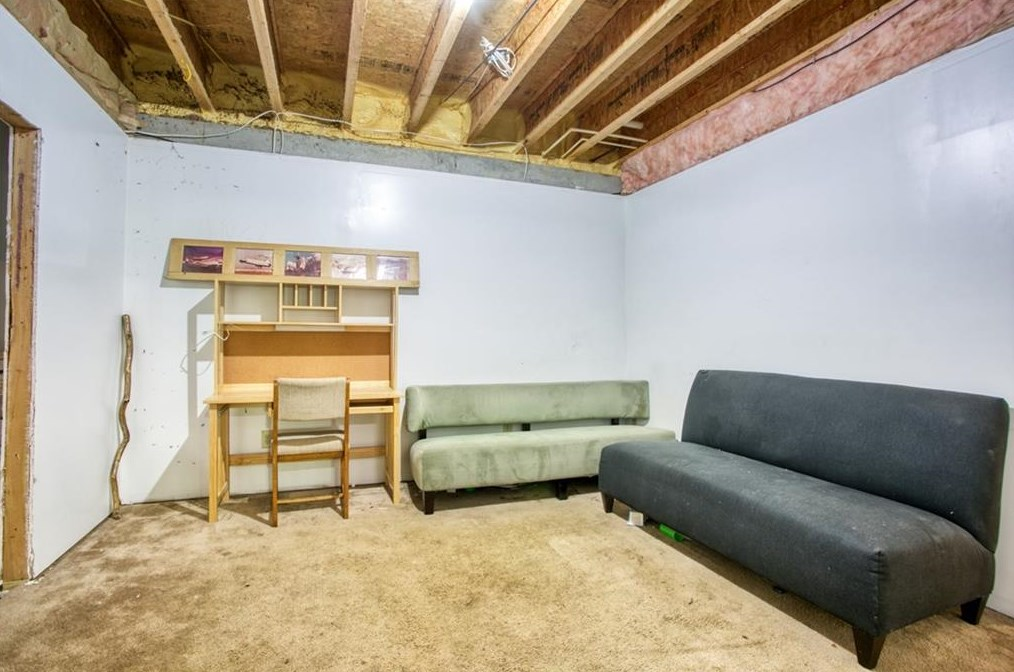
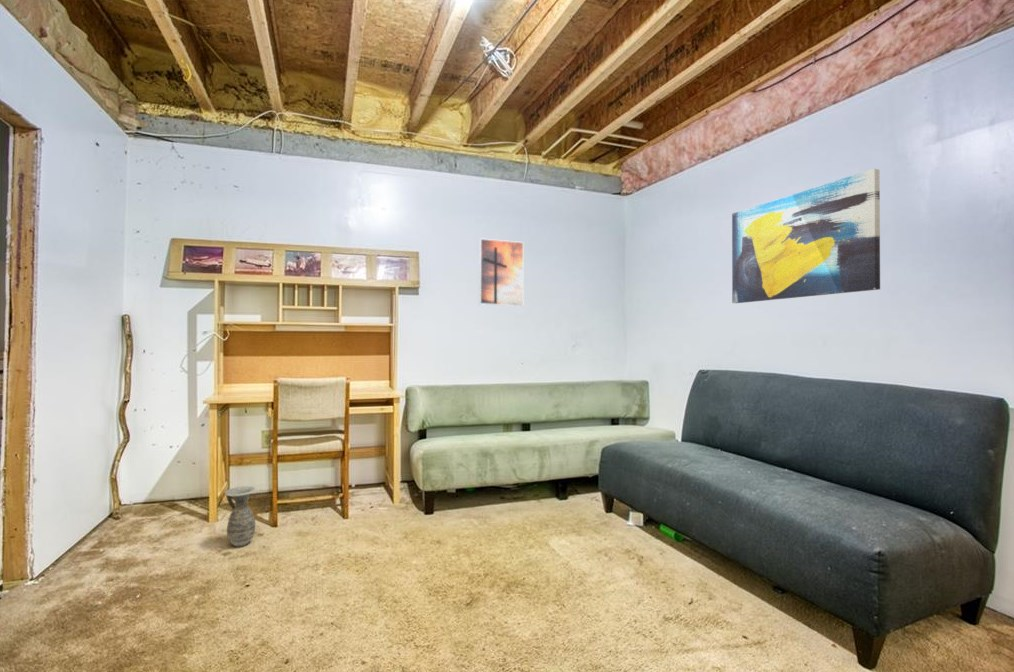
+ ceramic jug (240, 516)
+ wall art (795, 245)
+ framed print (501, 272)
